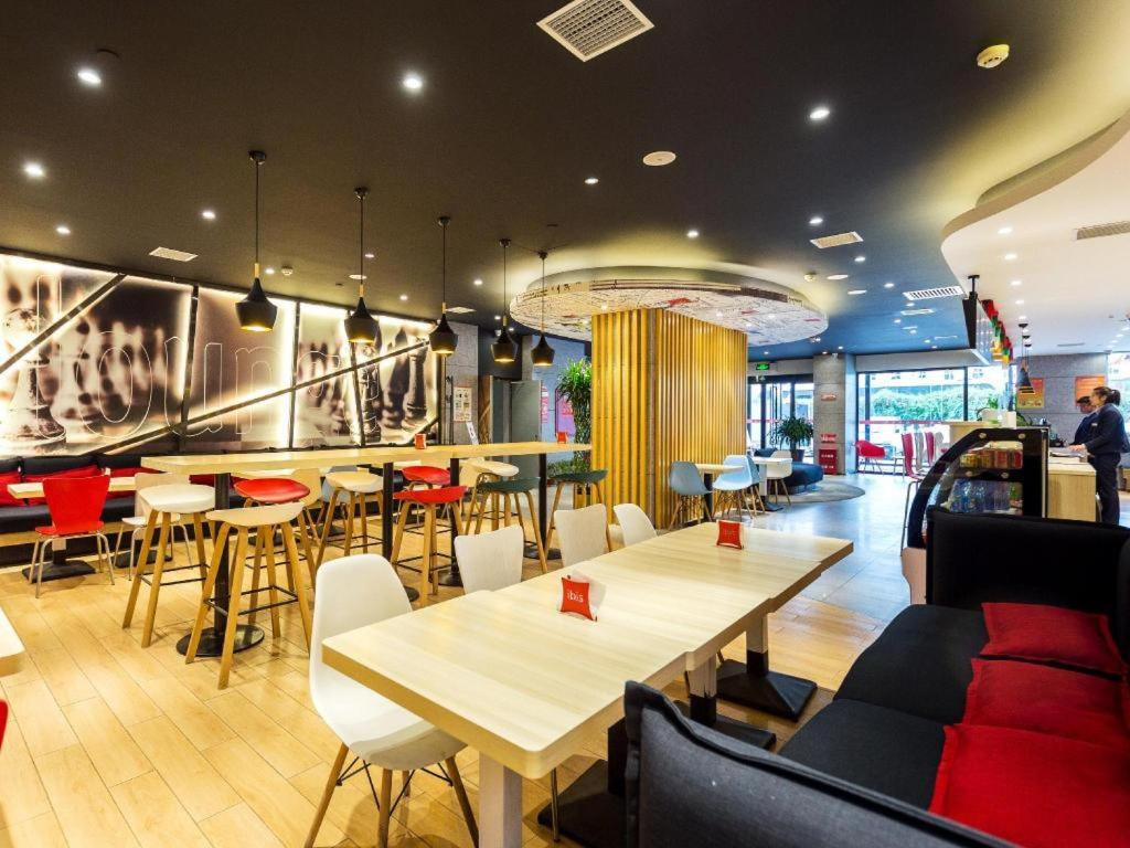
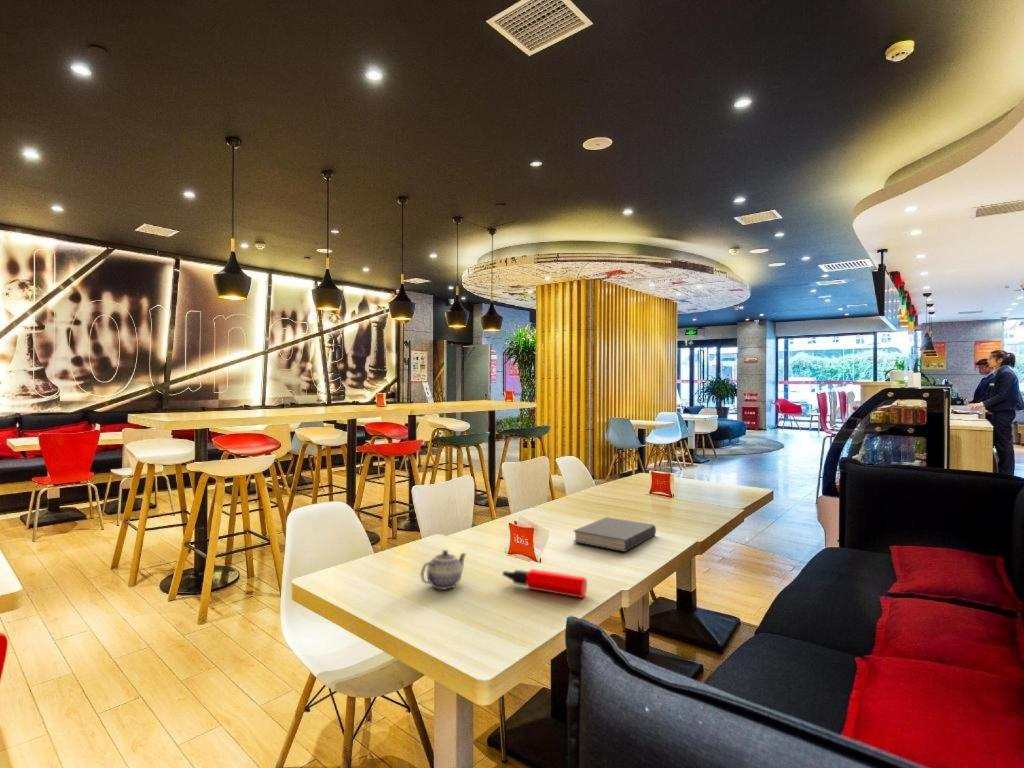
+ water bottle (545, 580)
+ book (615, 533)
+ teapot (444, 567)
